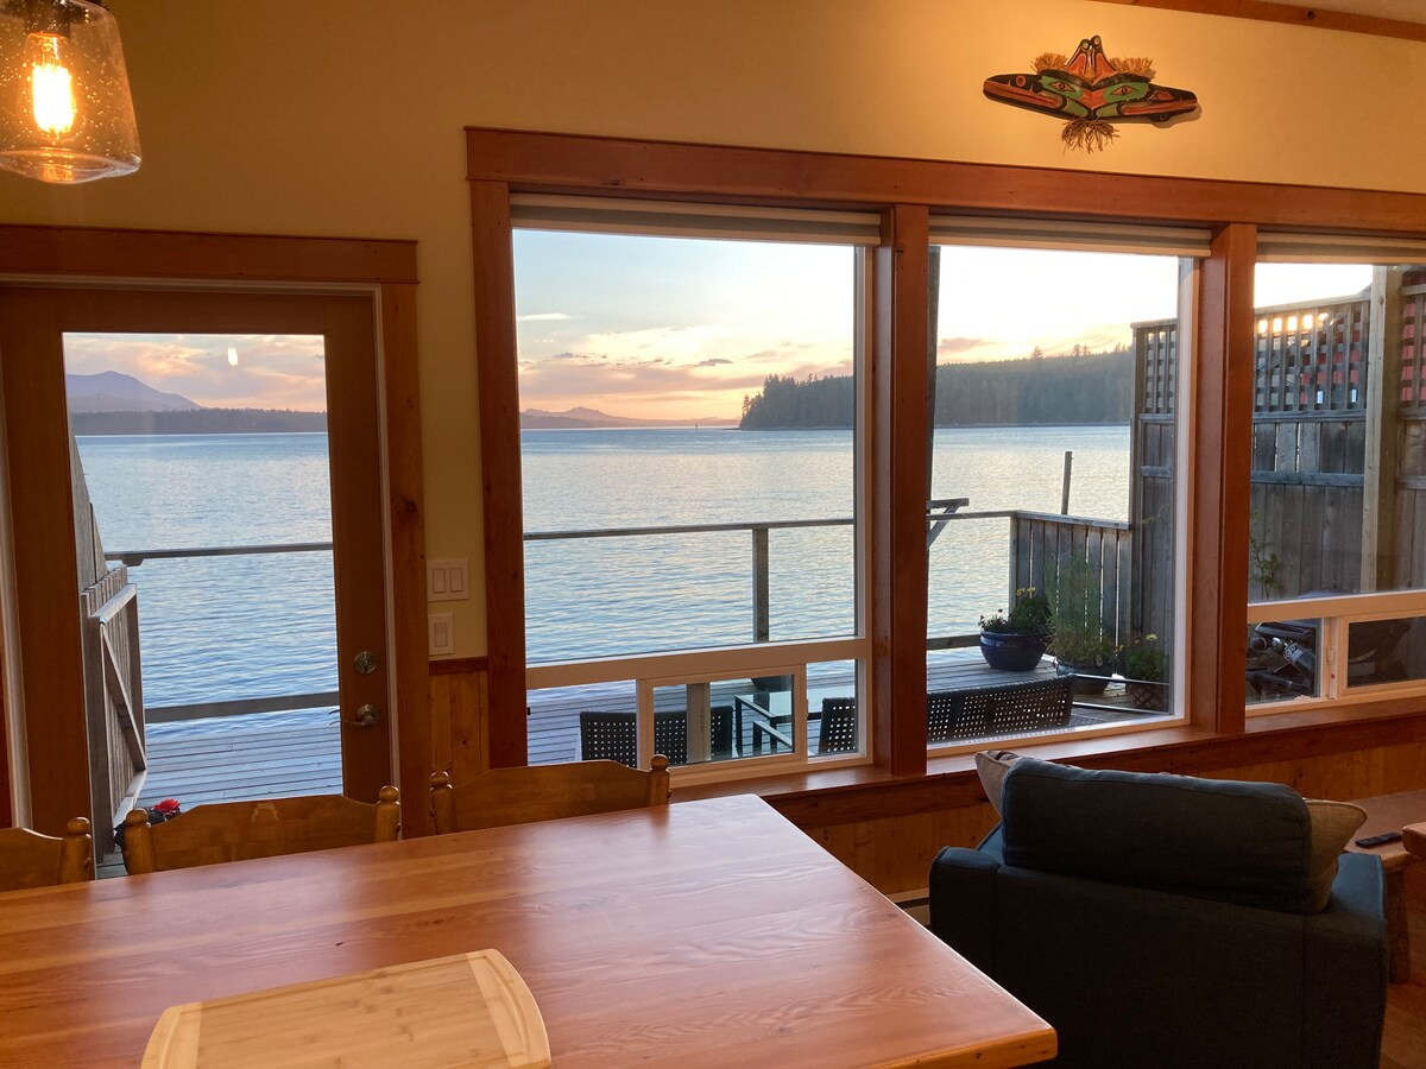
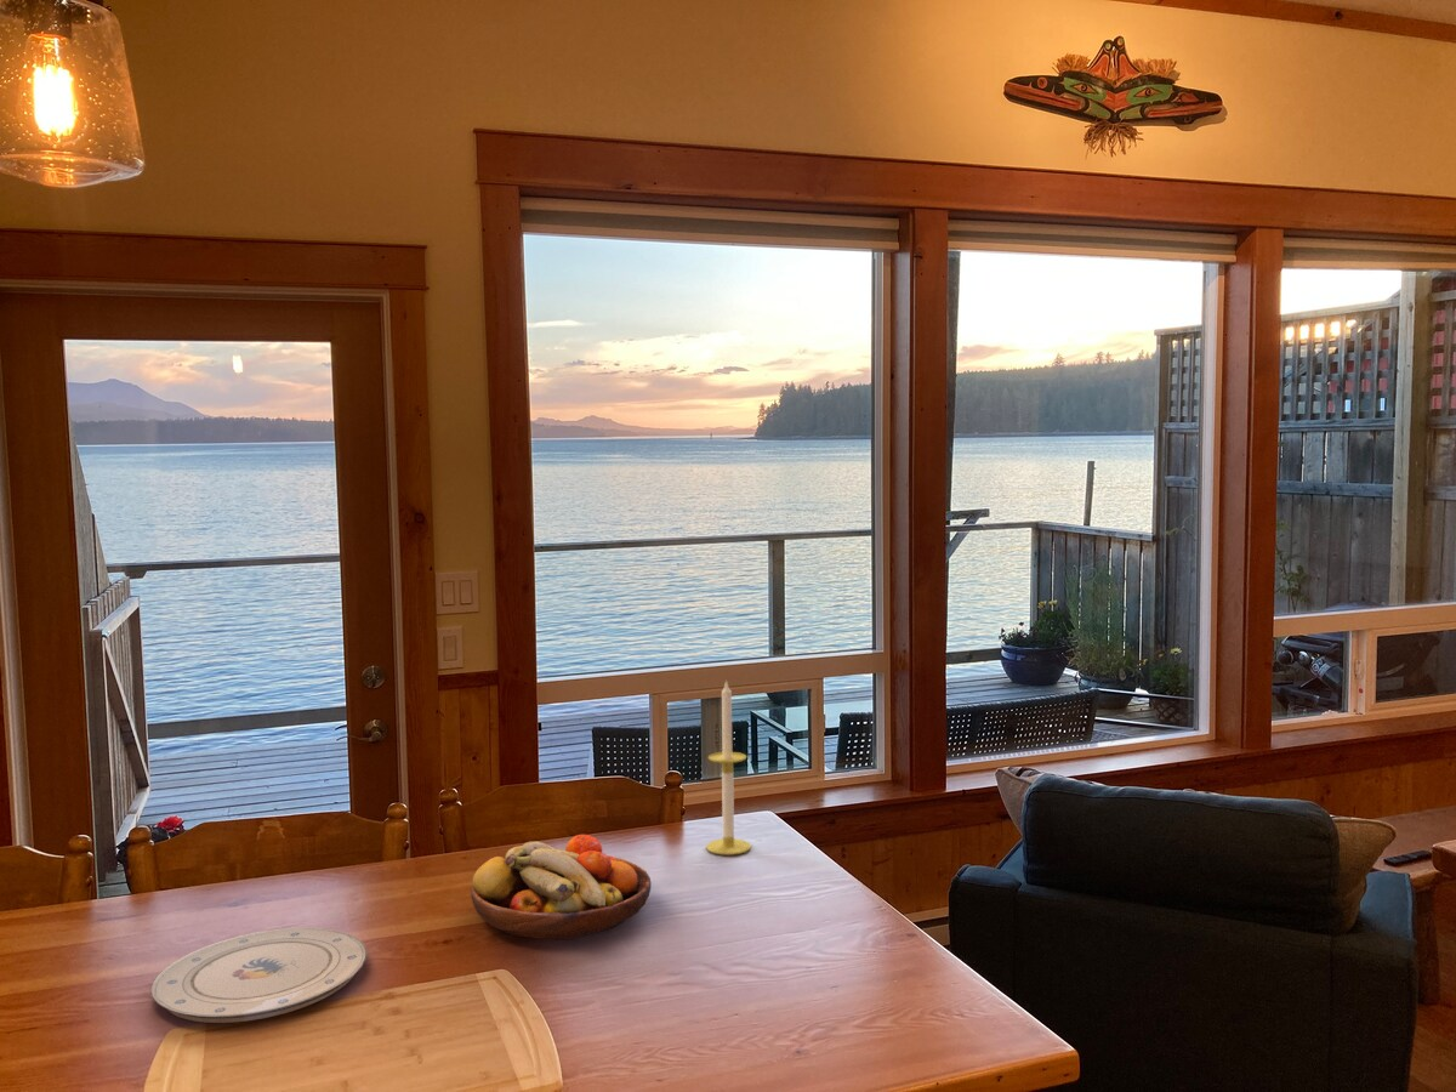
+ fruit bowl (562, 875)
+ candle (727, 763)
+ plate (263, 972)
